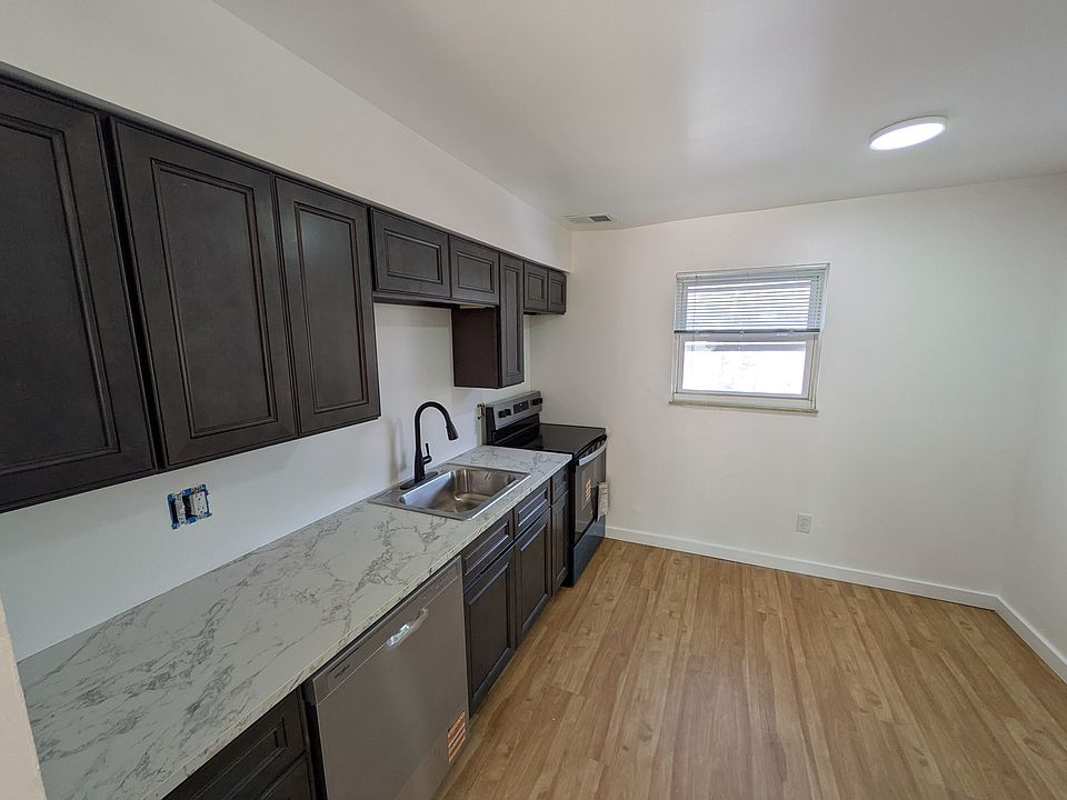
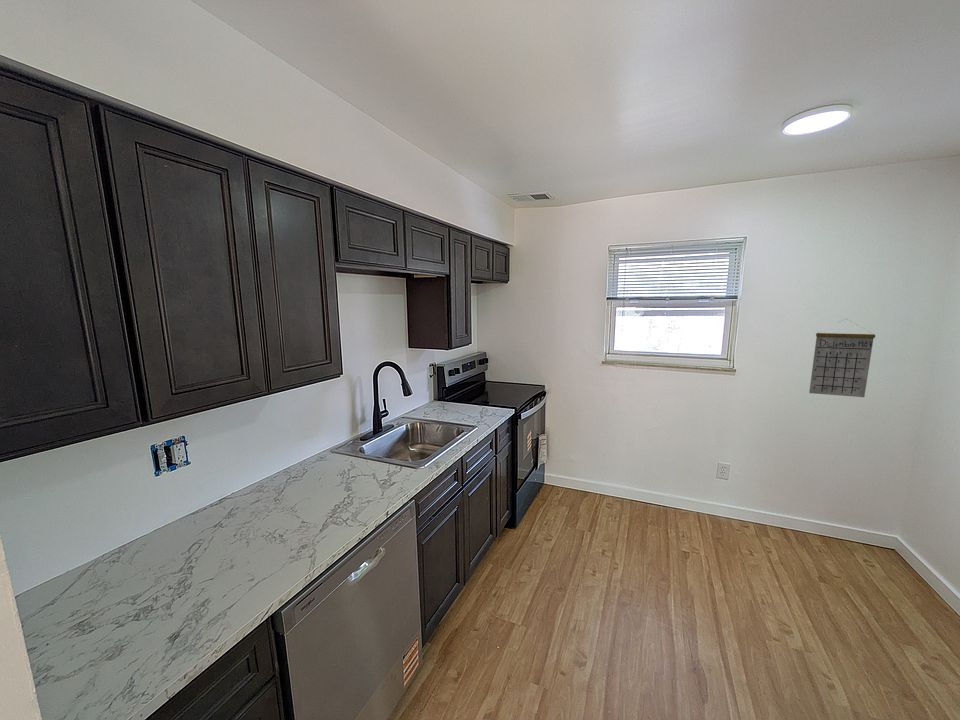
+ calendar (841, 357)
